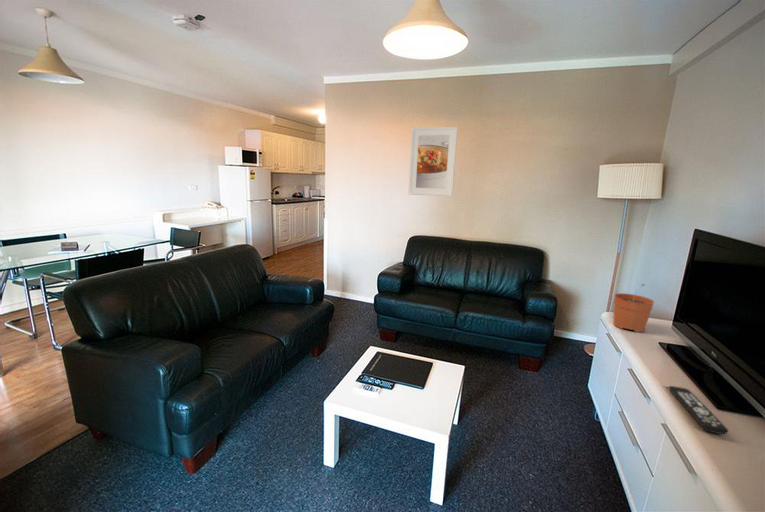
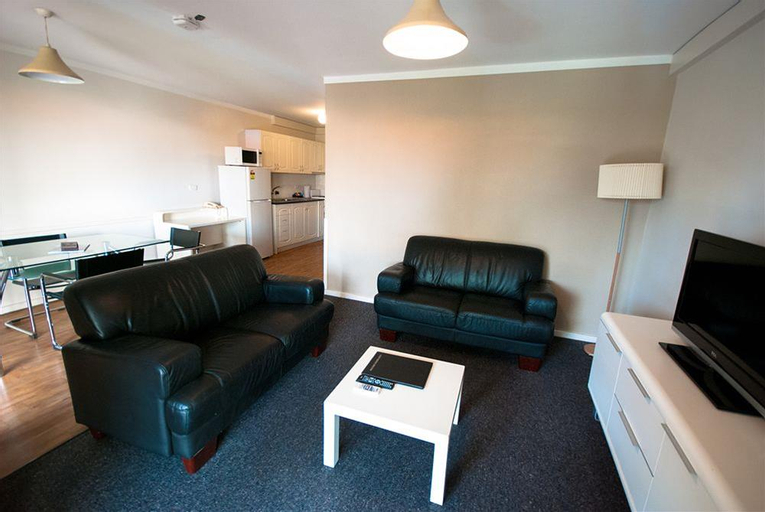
- plant pot (632, 305)
- remote control (695, 408)
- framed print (432, 162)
